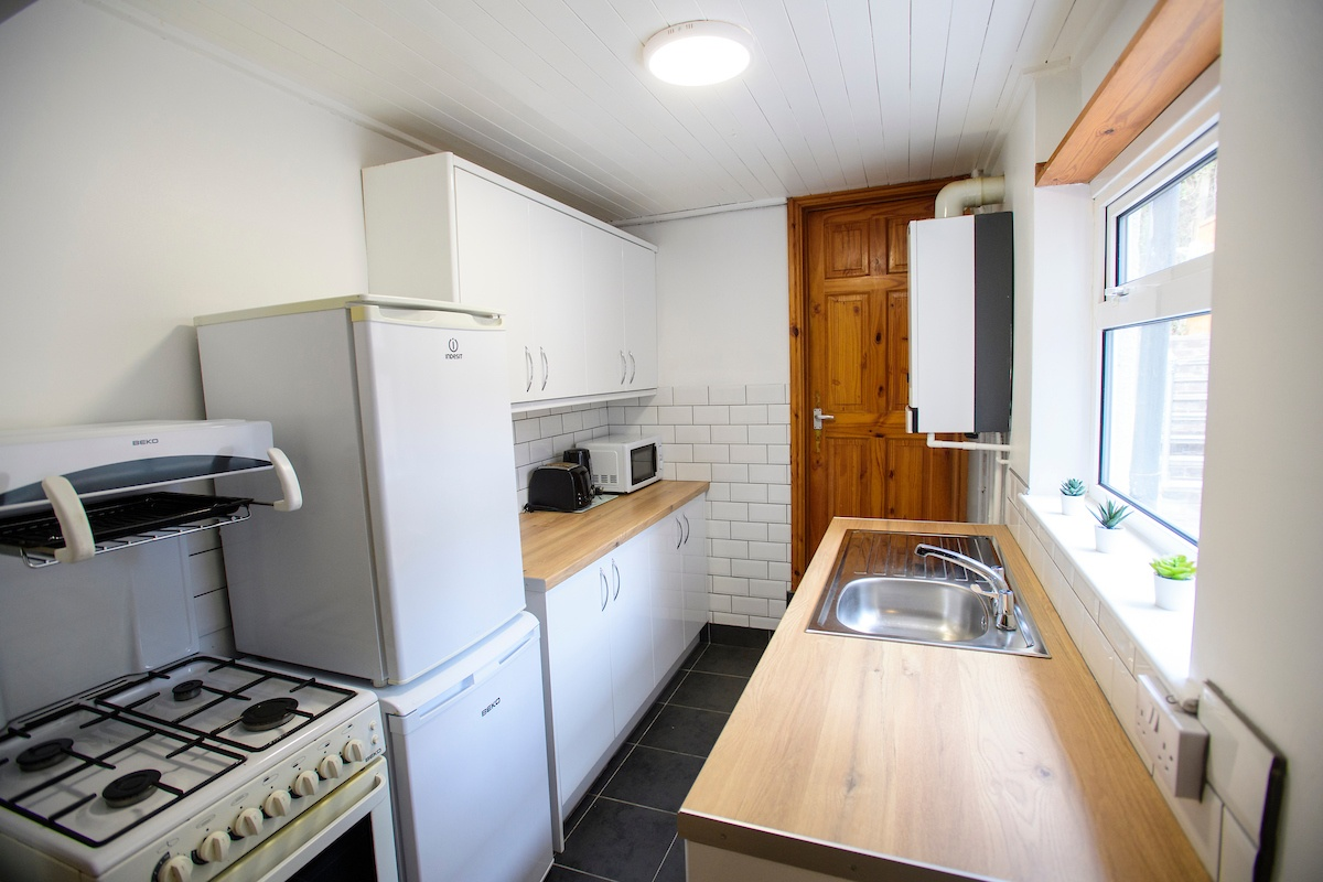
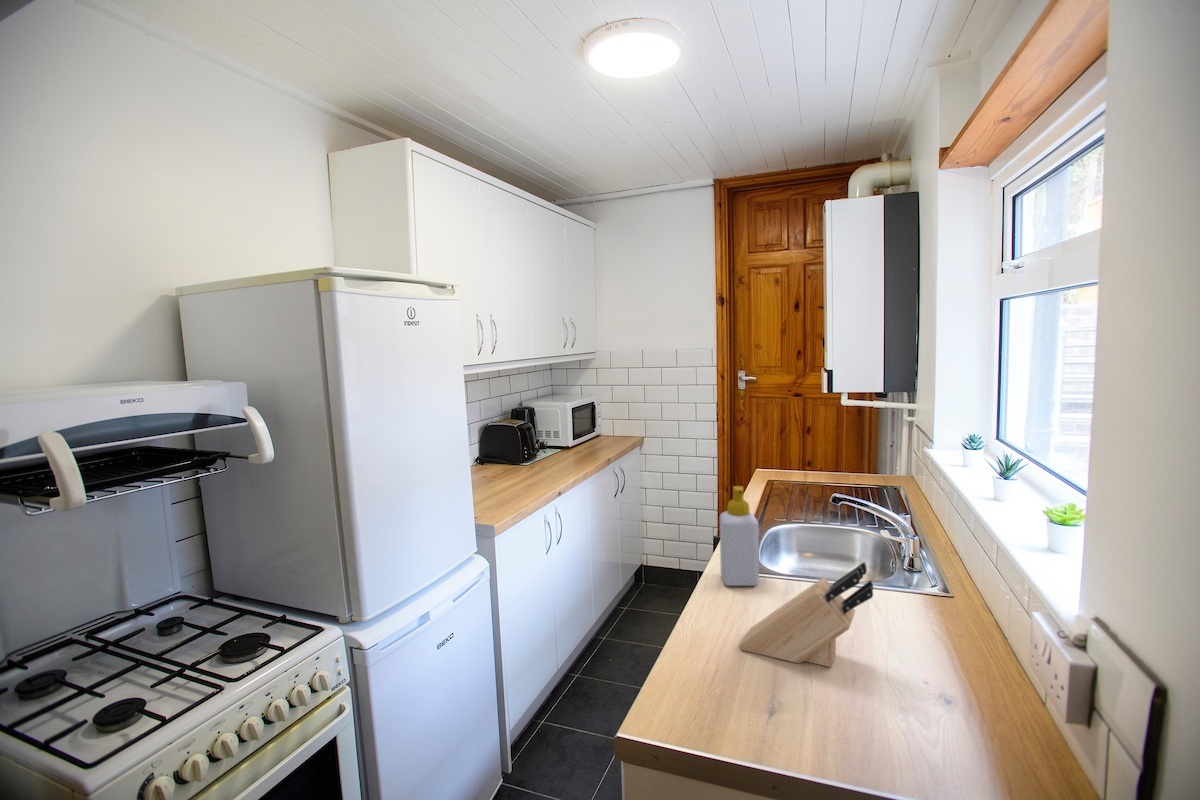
+ soap bottle (738, 534)
+ knife block (805, 606)
